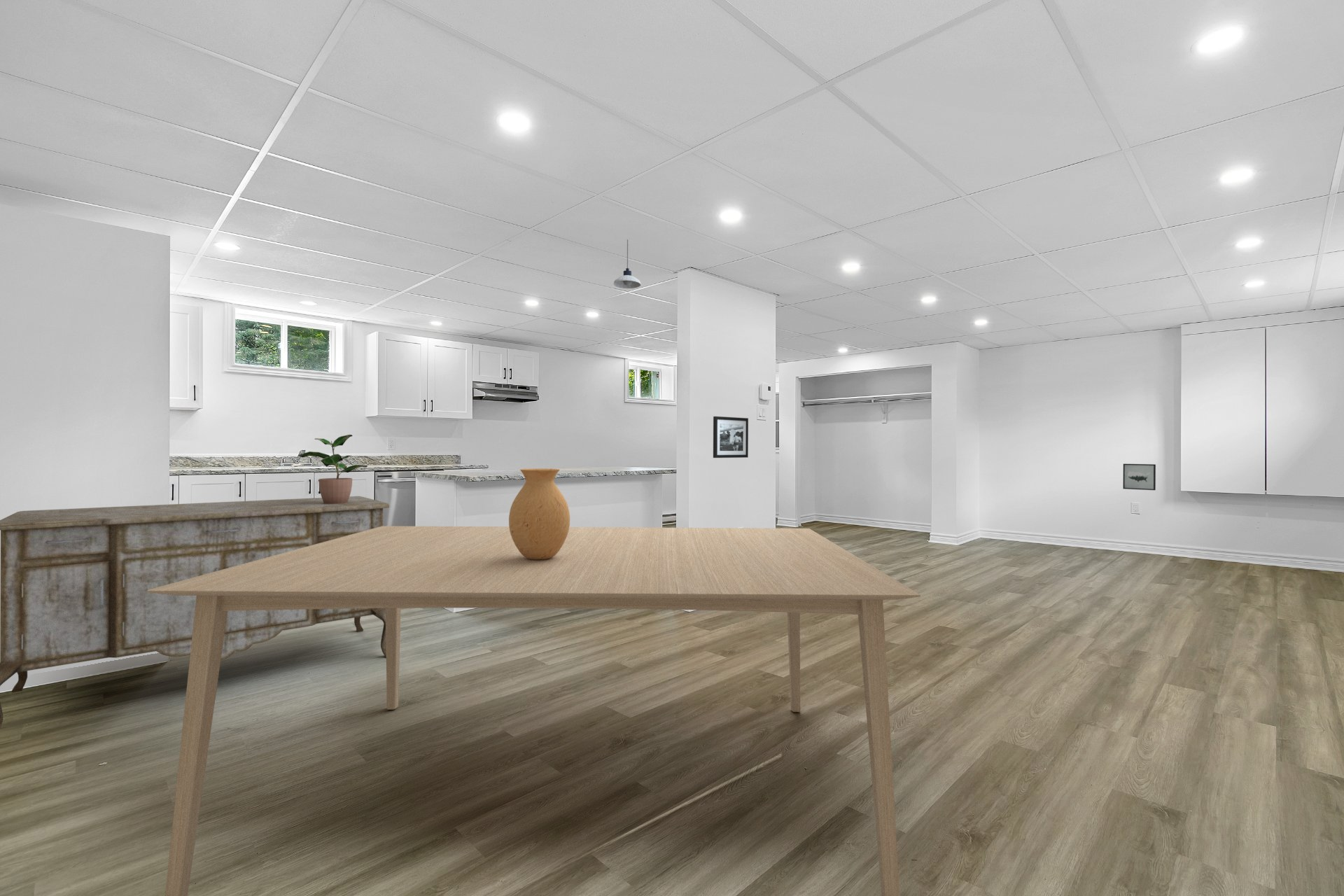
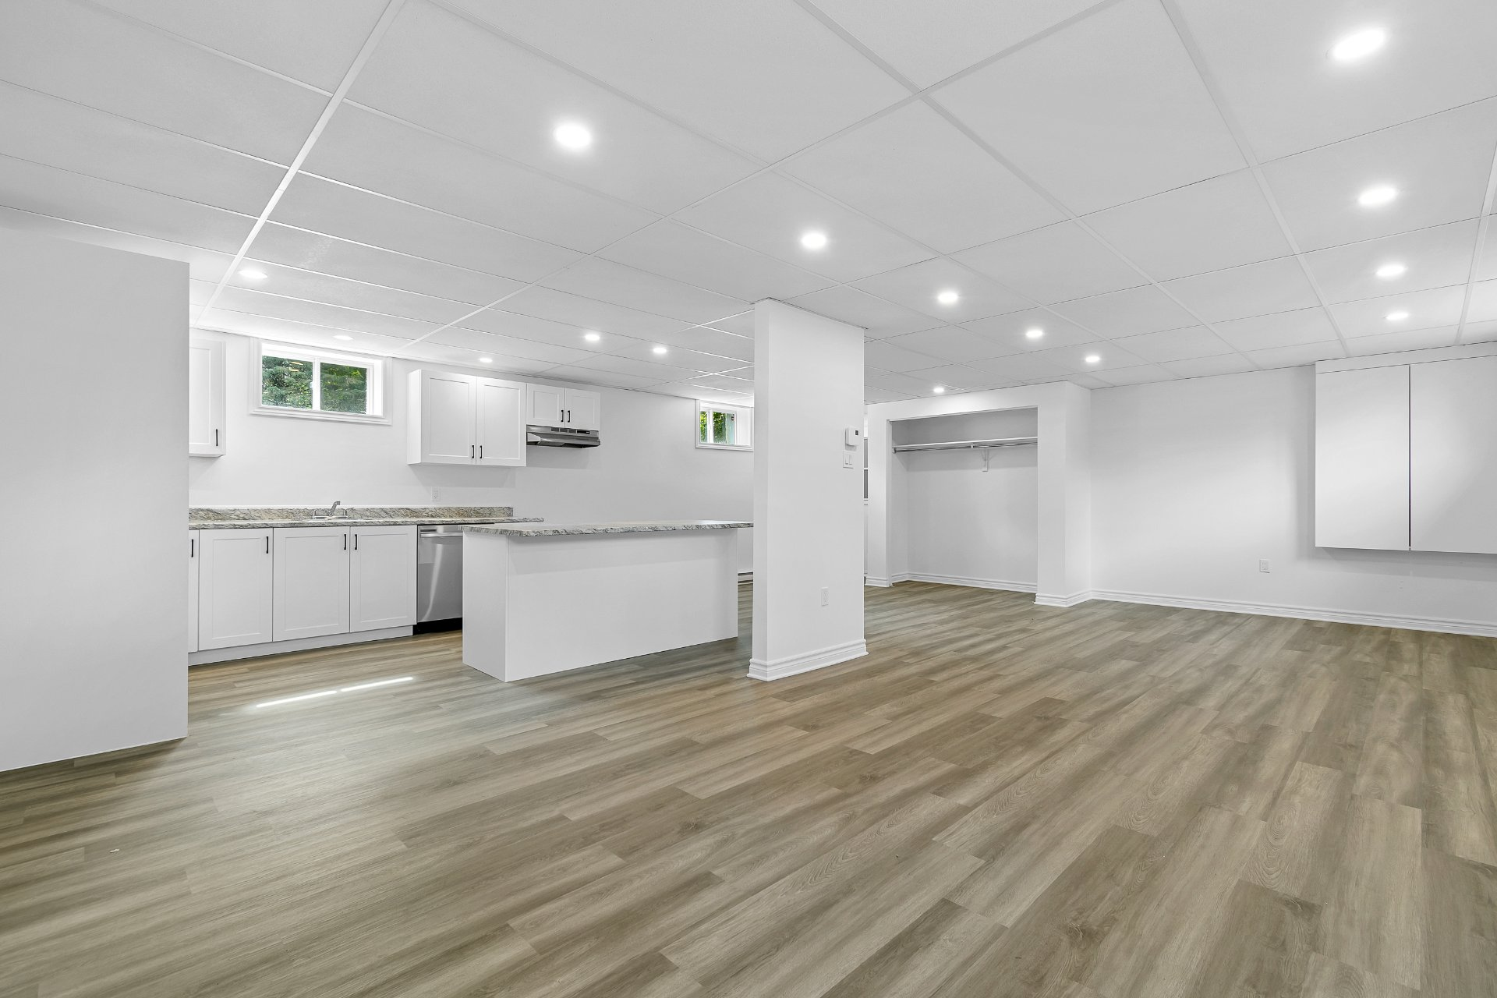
- dining table (573, 608)
- sideboard (212, 572)
- wall art (1139, 477)
- picture frame (731, 438)
- vase (540, 513)
- potted plant (335, 466)
- pendant light (627, 262)
